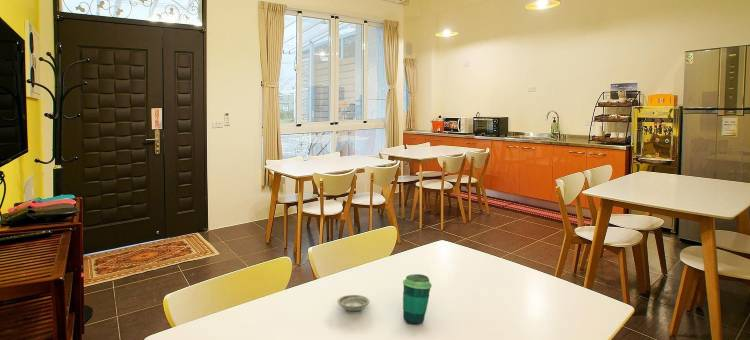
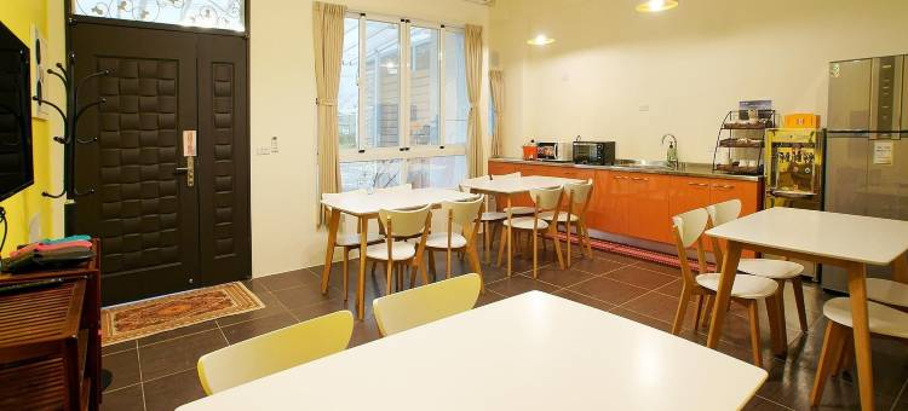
- cup (416, 298)
- saucer (353, 304)
